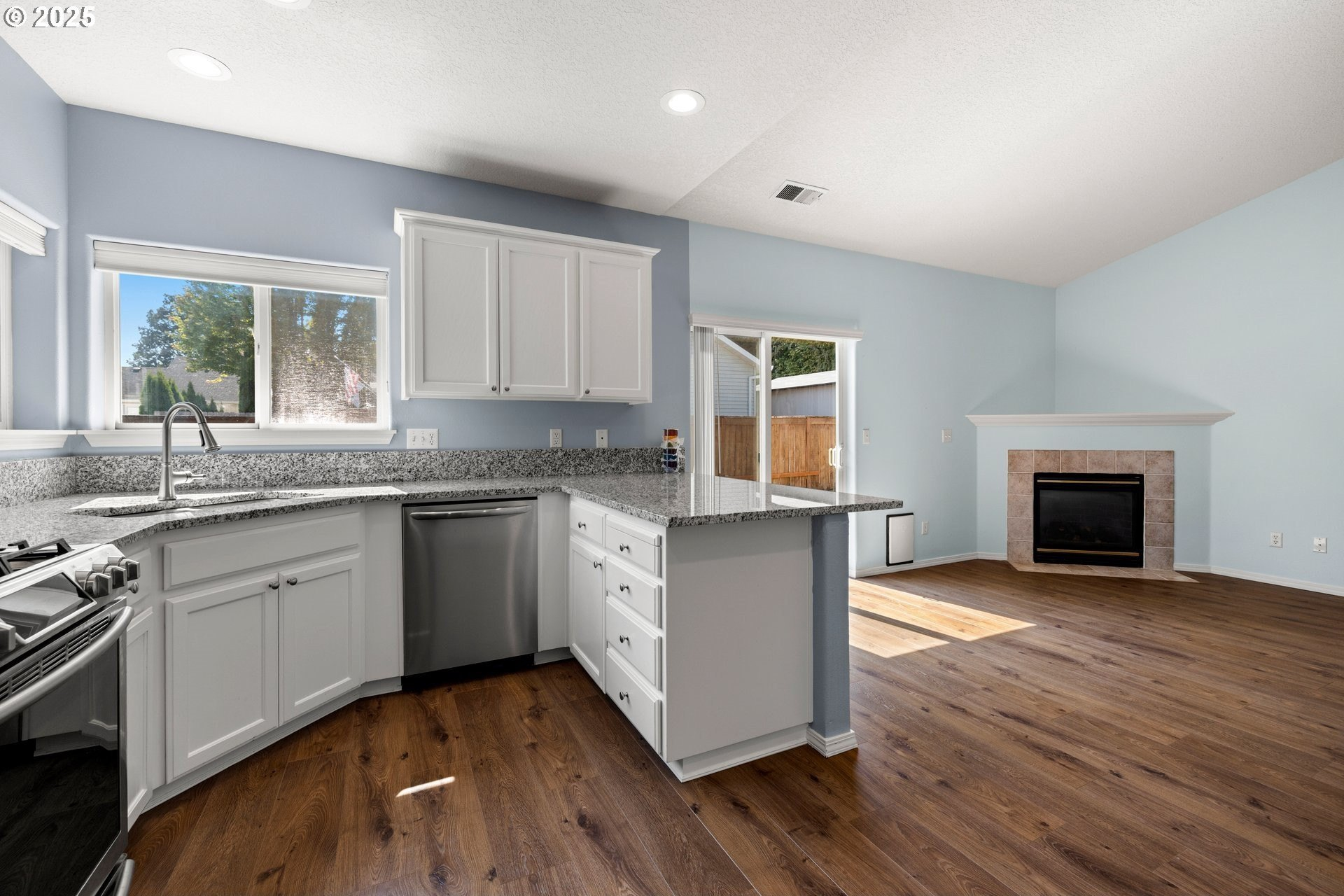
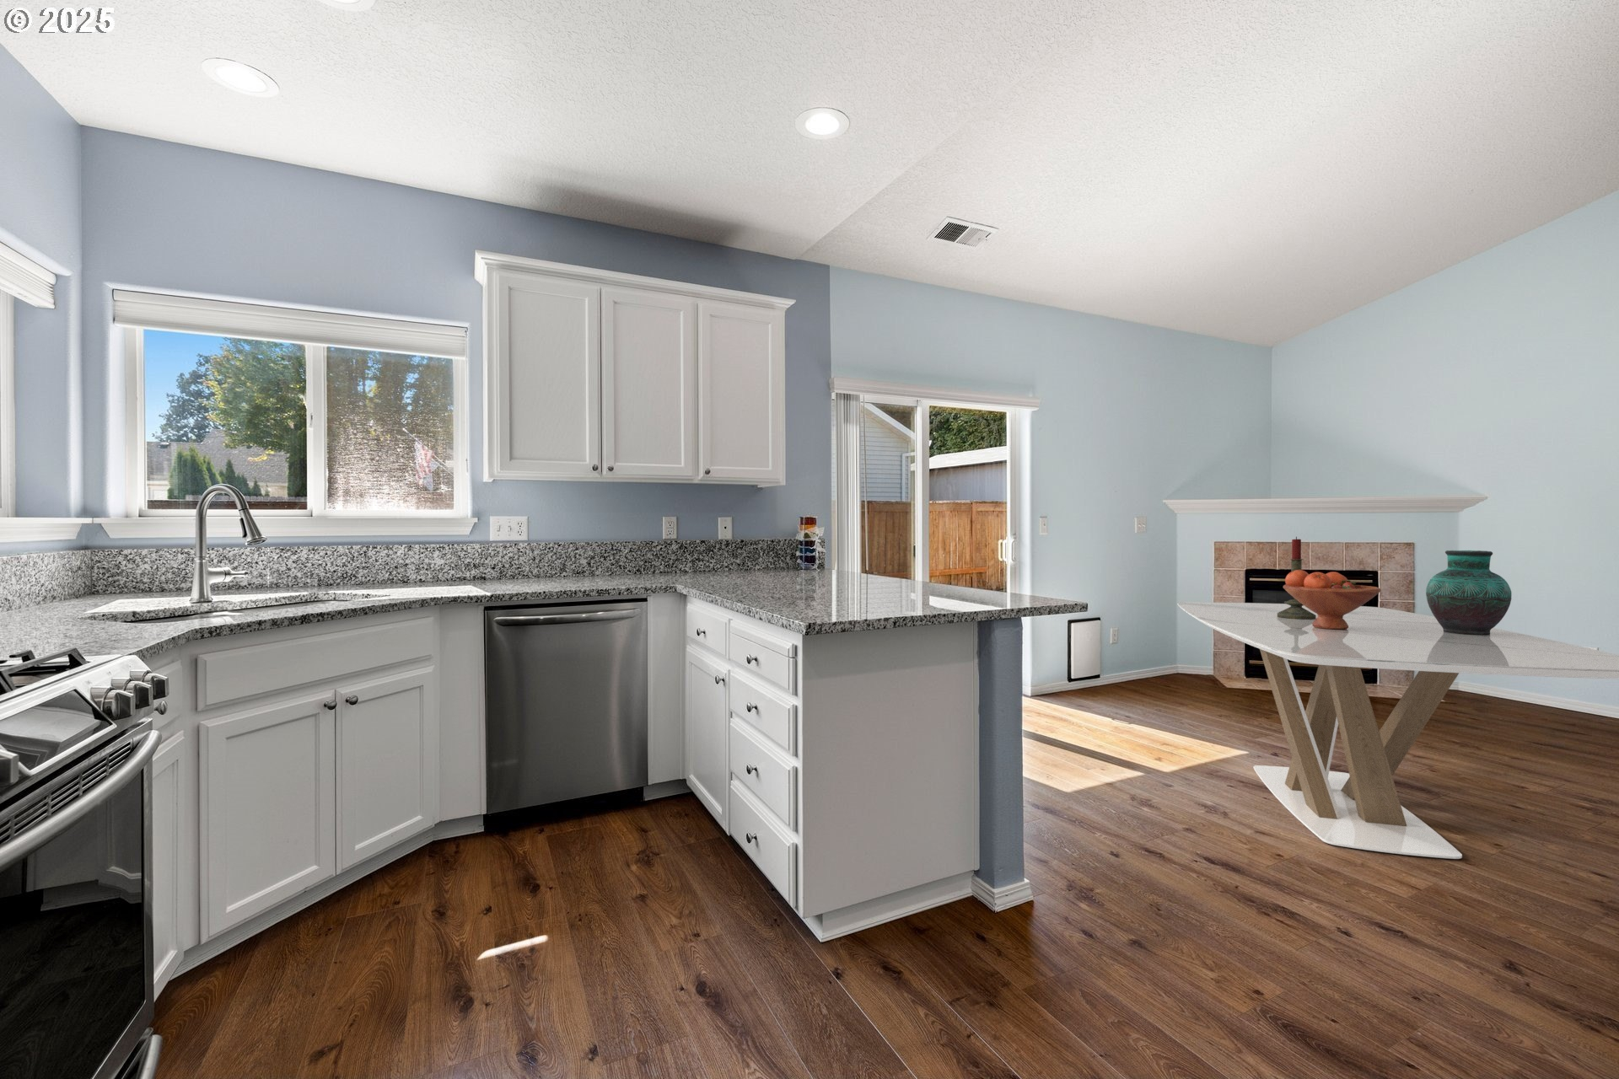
+ fruit bowl (1330, 599)
+ candle (1295, 570)
+ dining table (1343, 717)
+ vase (1467, 591)
